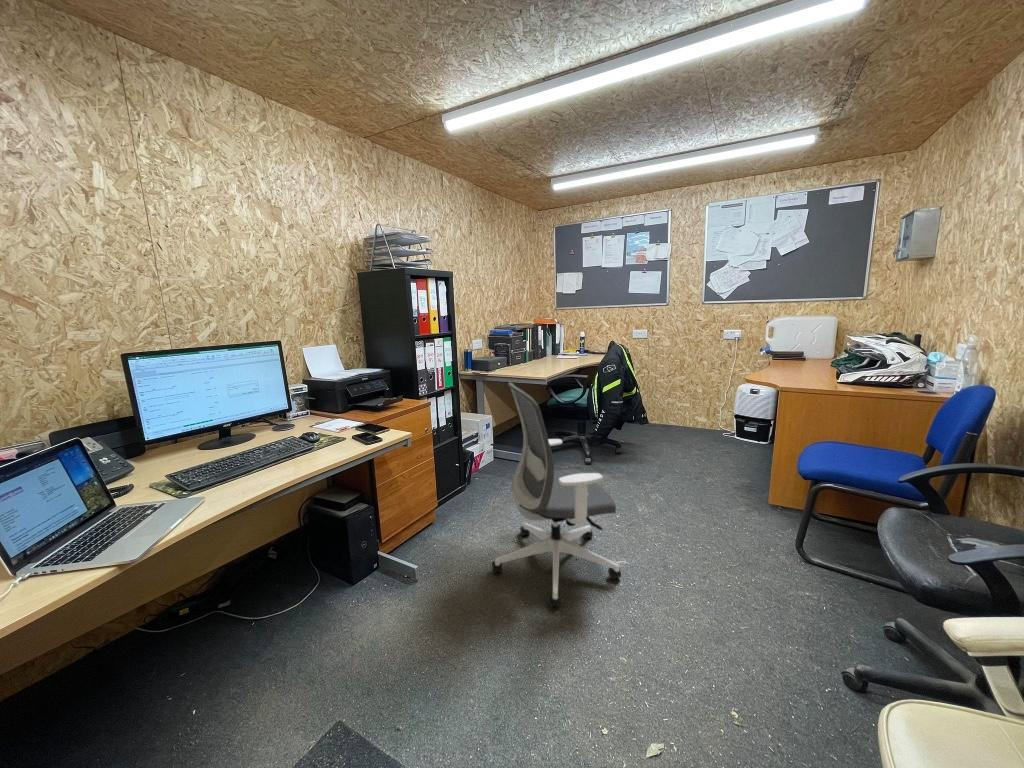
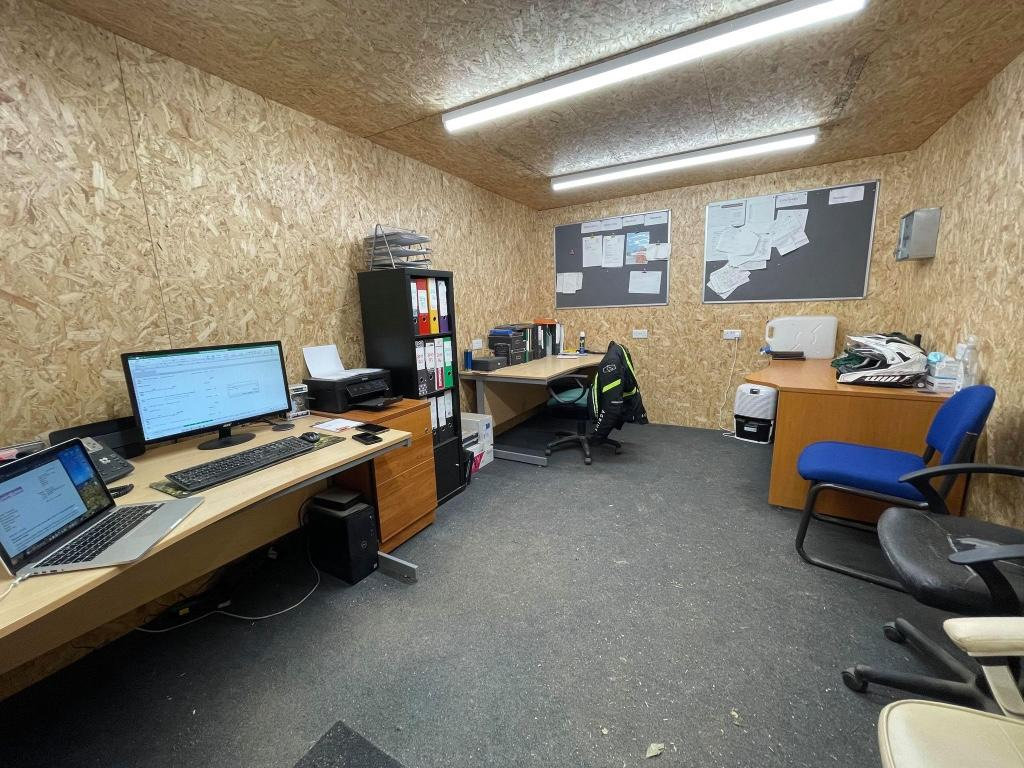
- office chair (549, 476)
